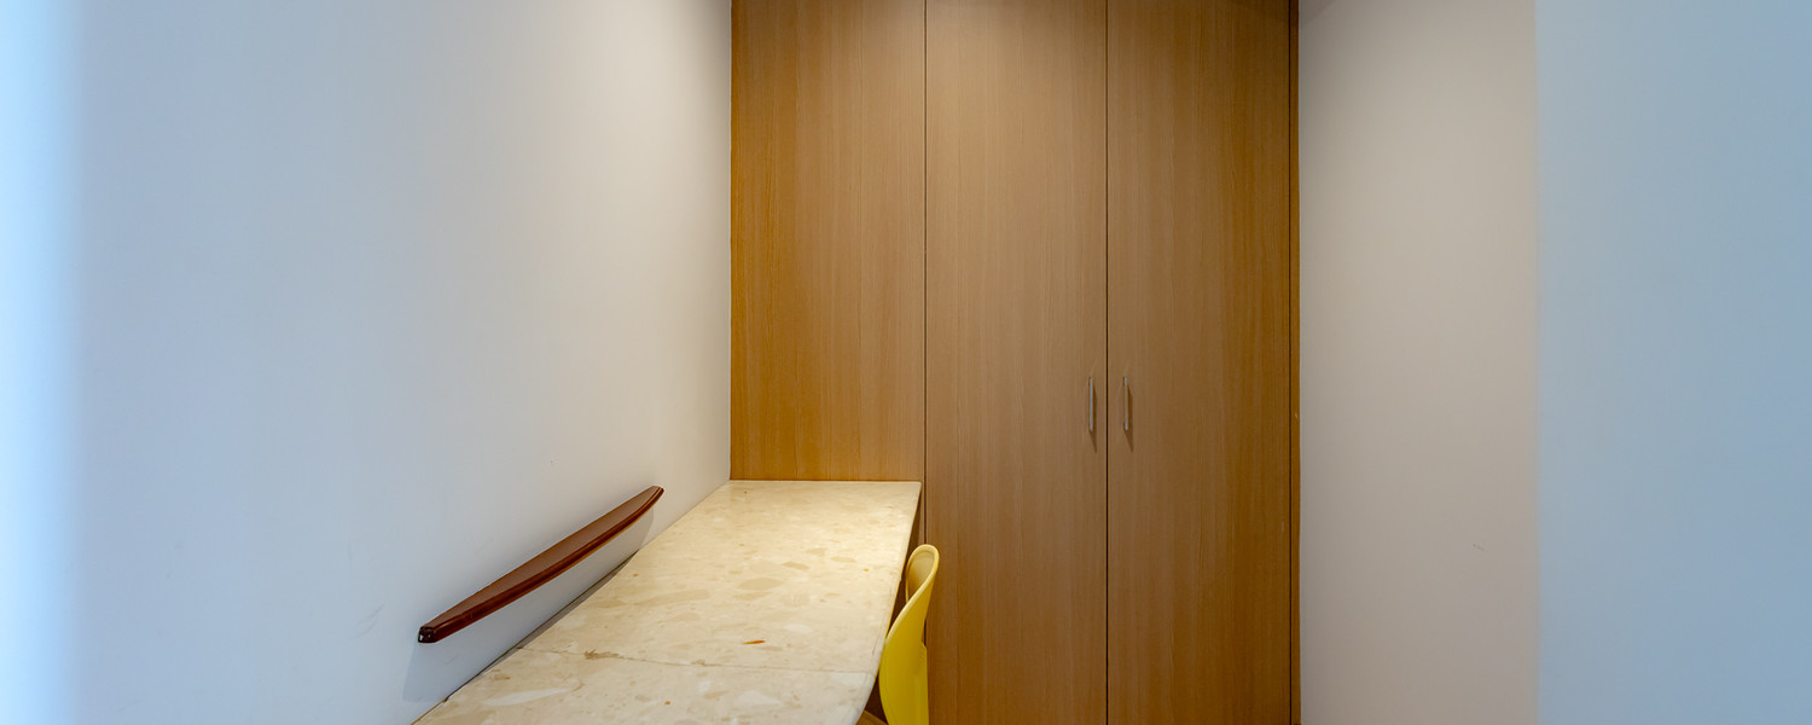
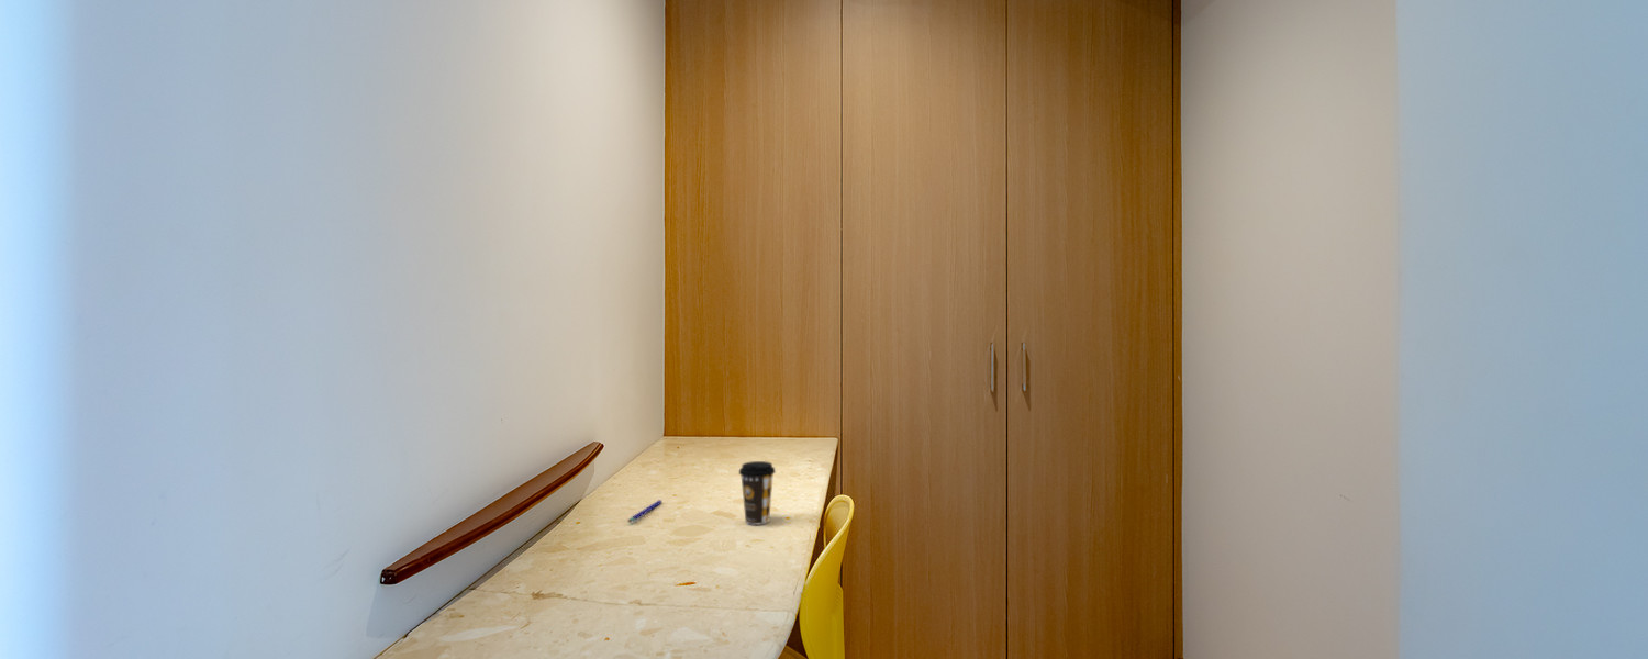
+ pen (645, 511)
+ coffee cup (757, 492)
